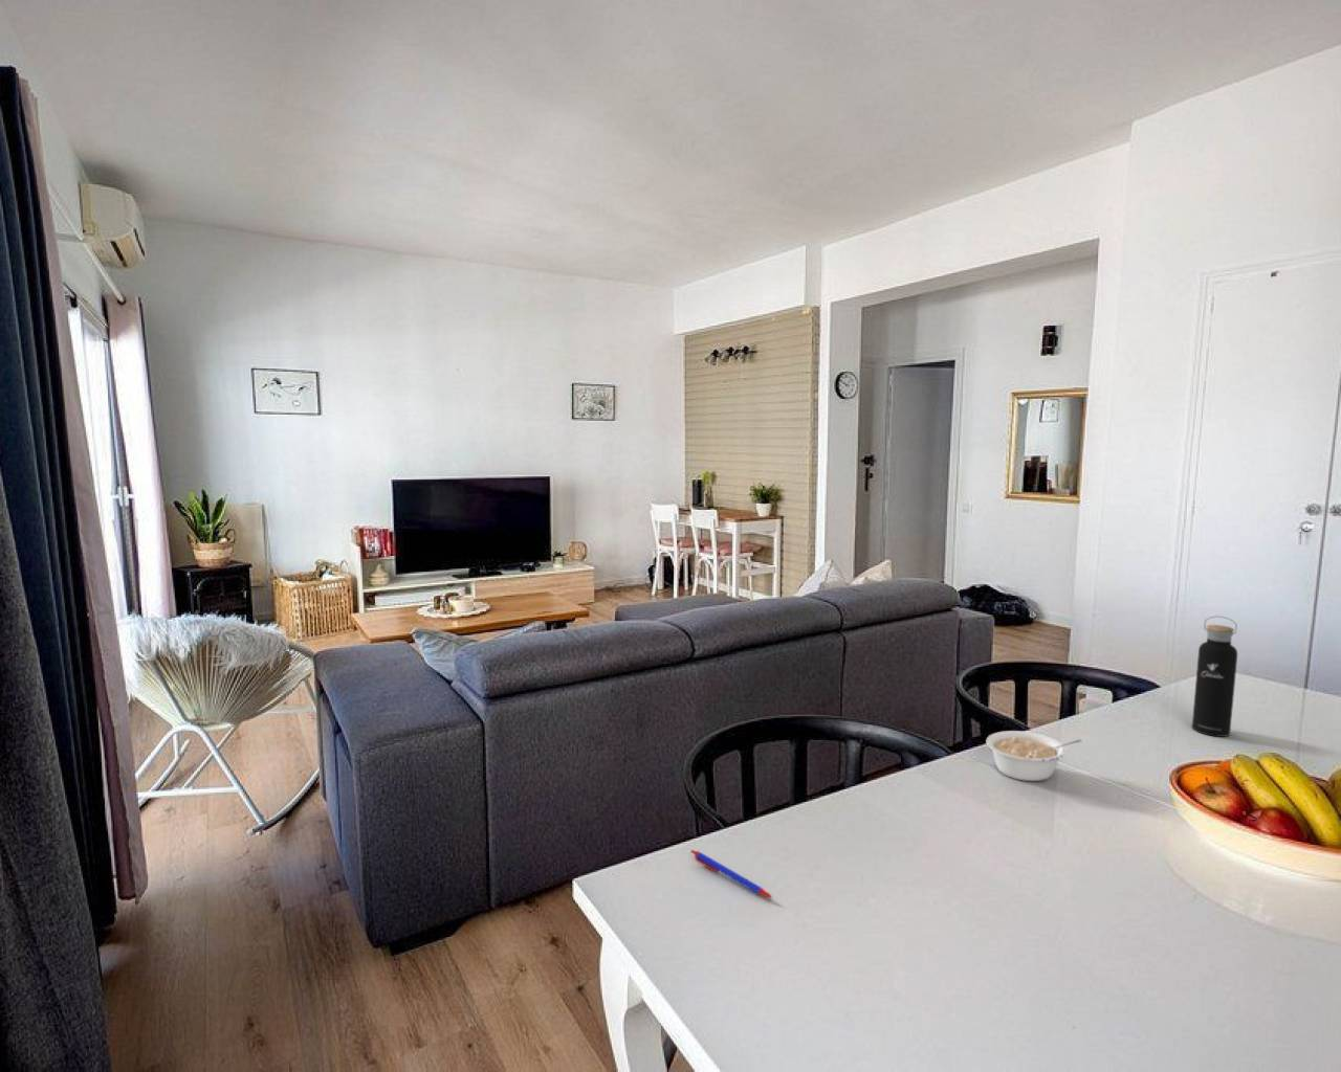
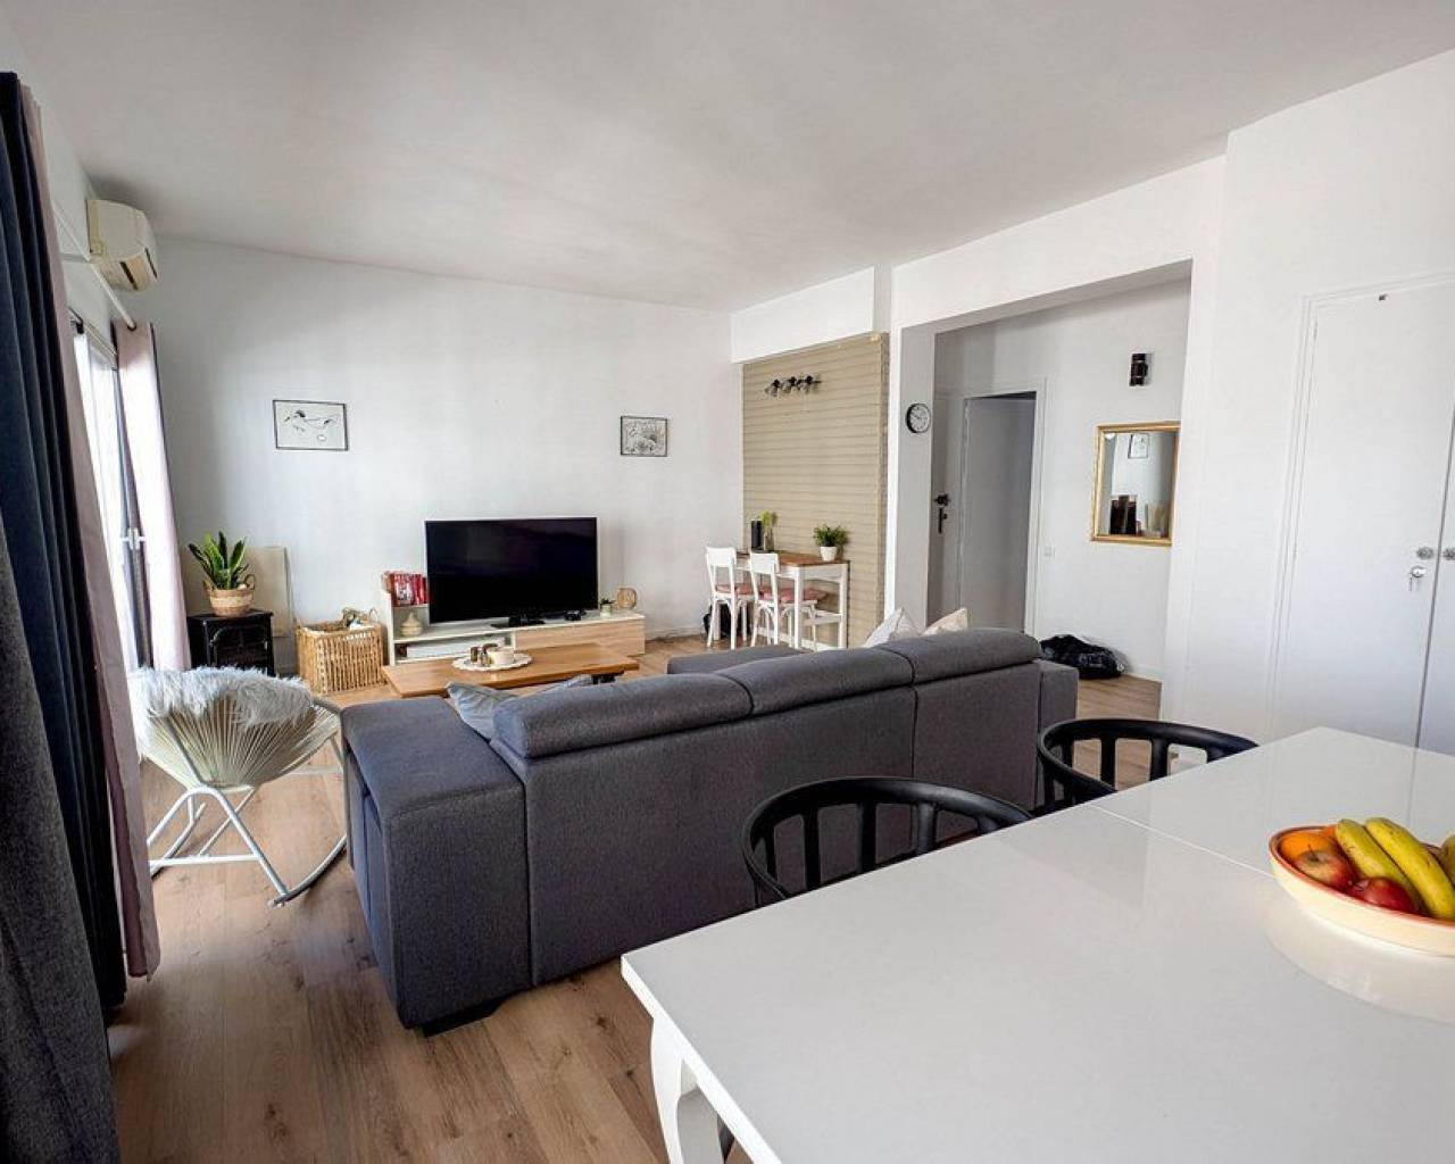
- legume (1027, 754)
- water bottle (1215, 674)
- pen (730, 873)
